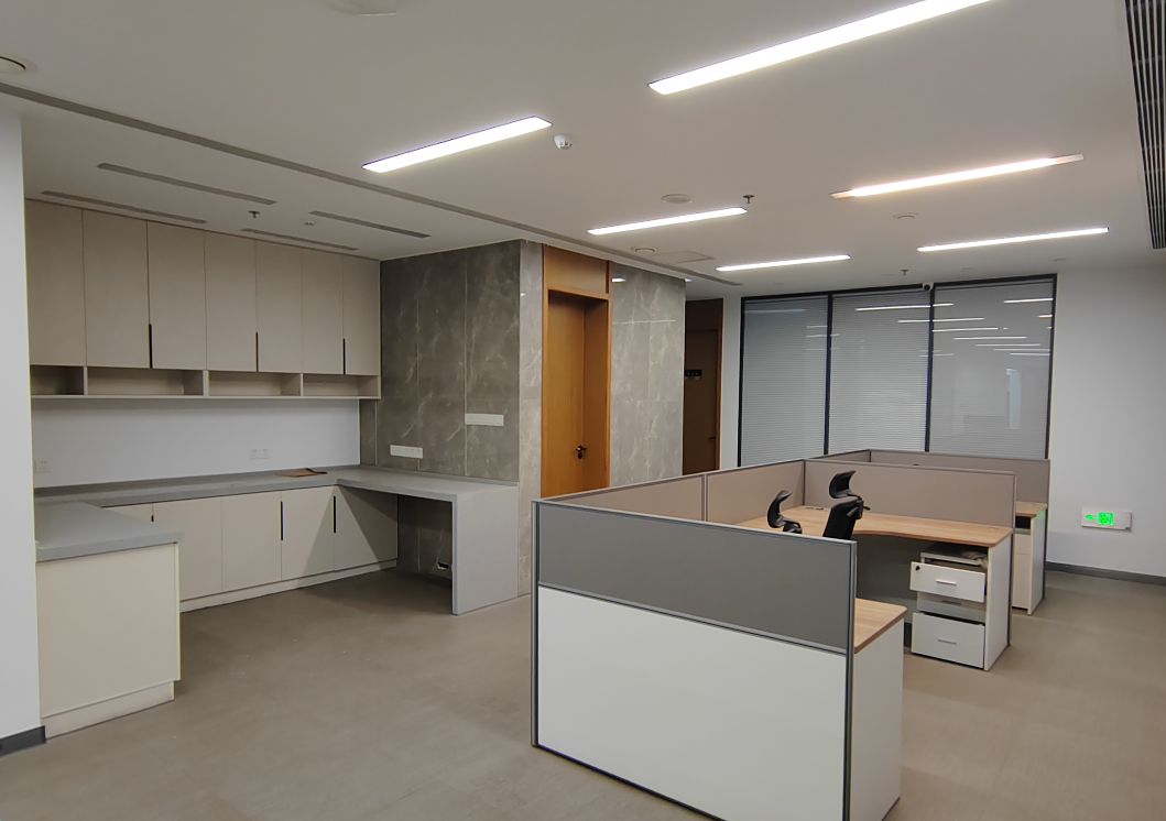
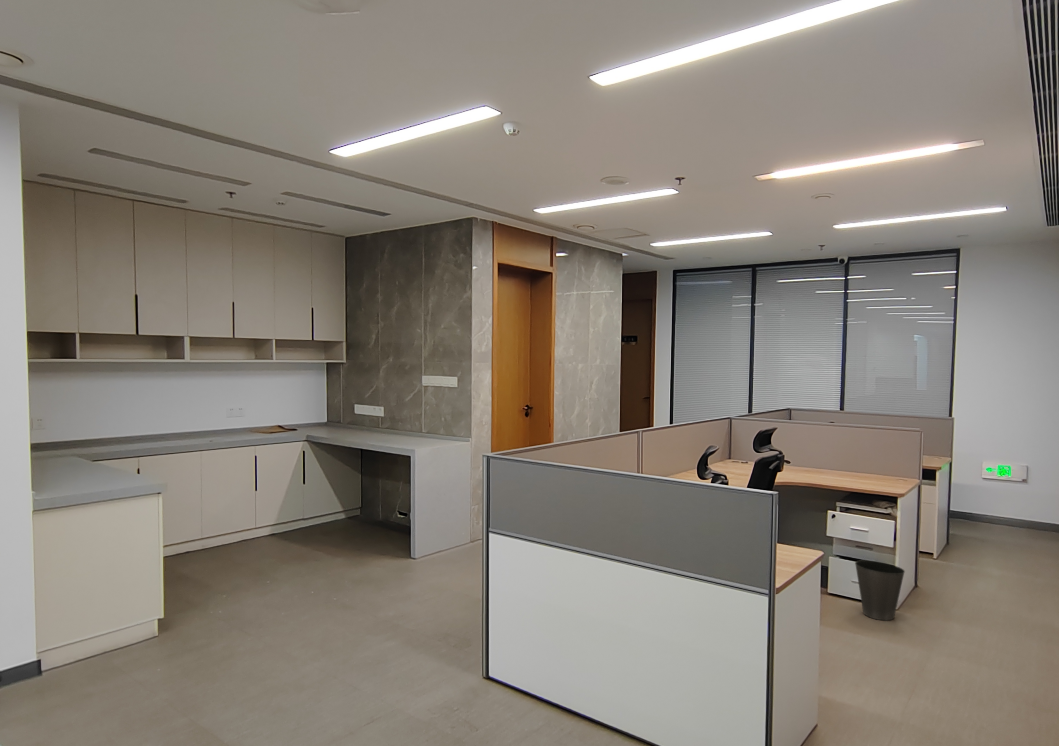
+ waste basket (878, 590)
